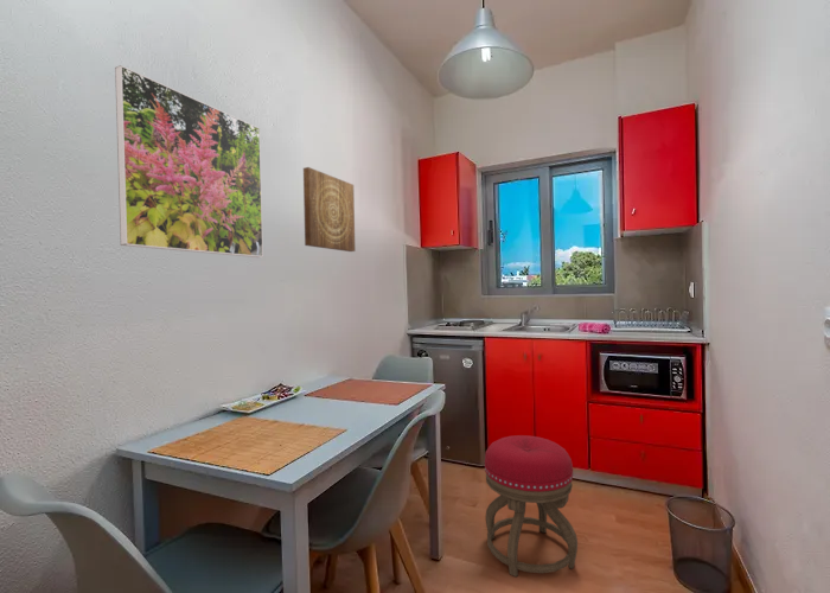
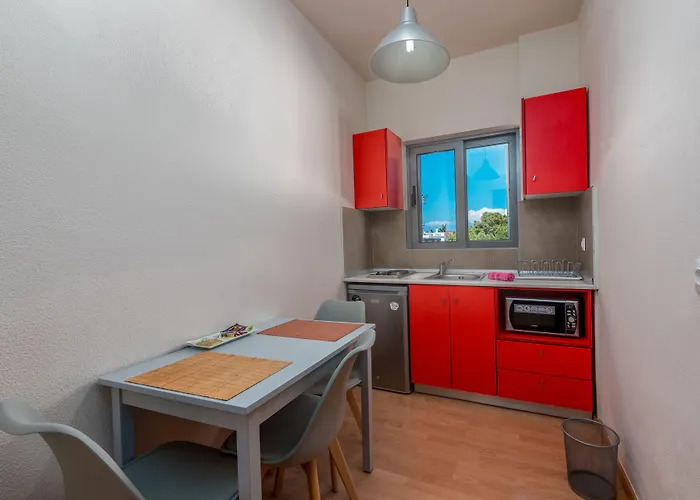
- wall art (331, 212)
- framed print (200, 177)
- stool (528, 498)
